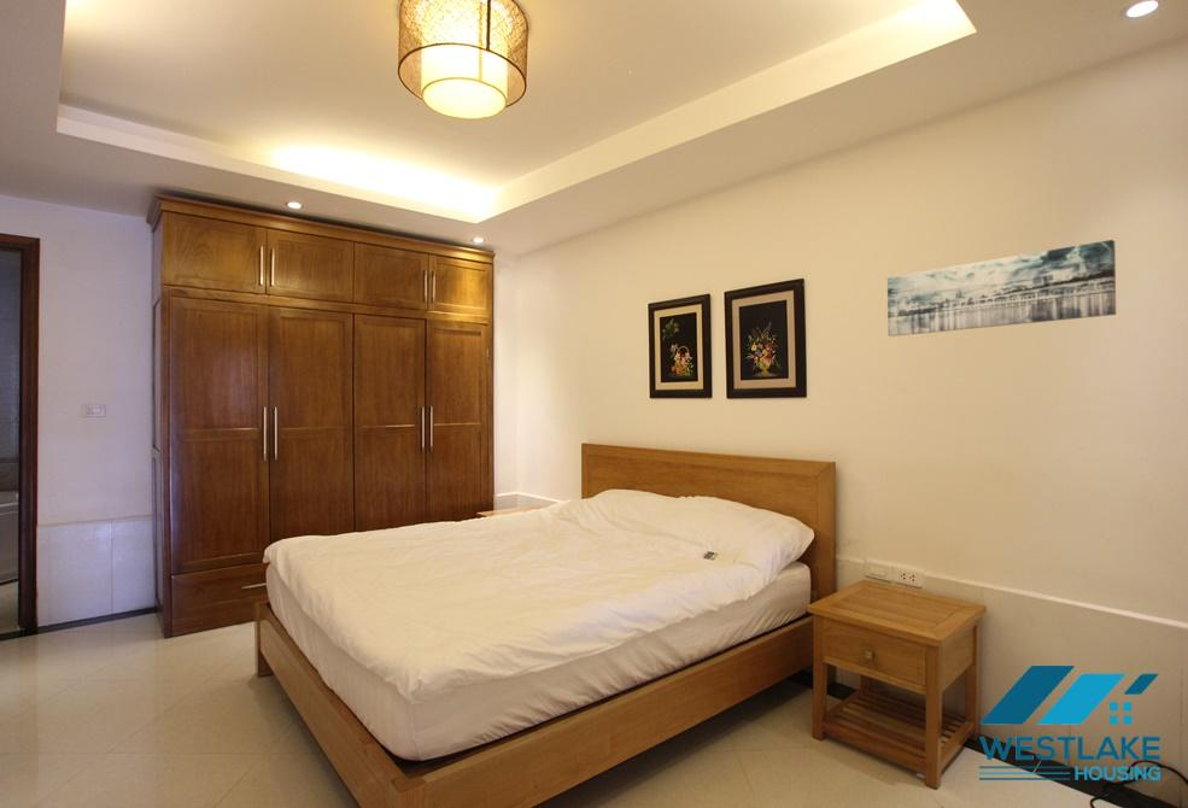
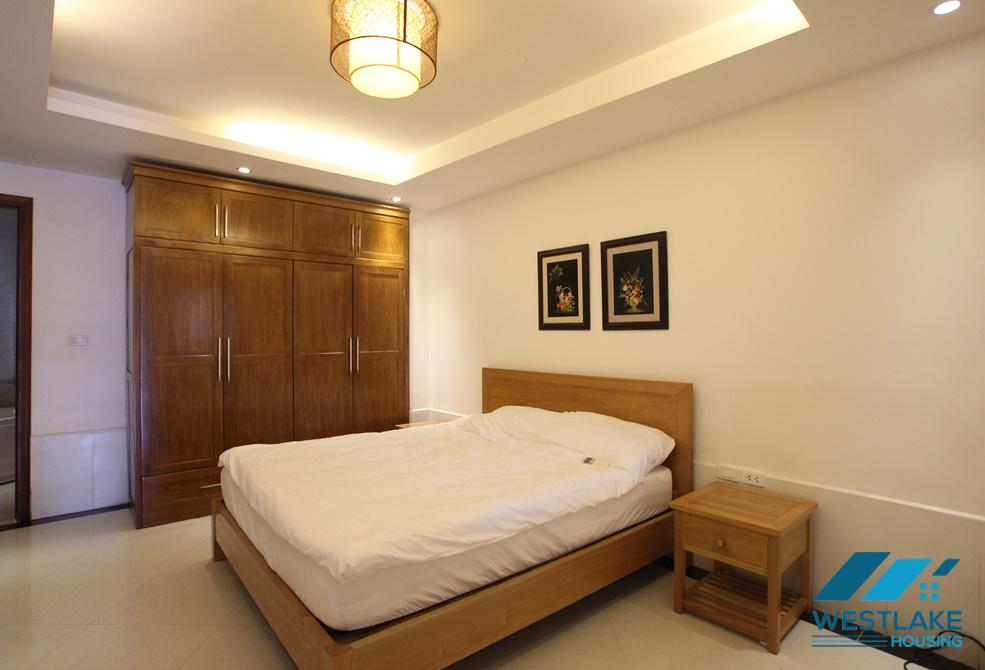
- wall art (988, 293)
